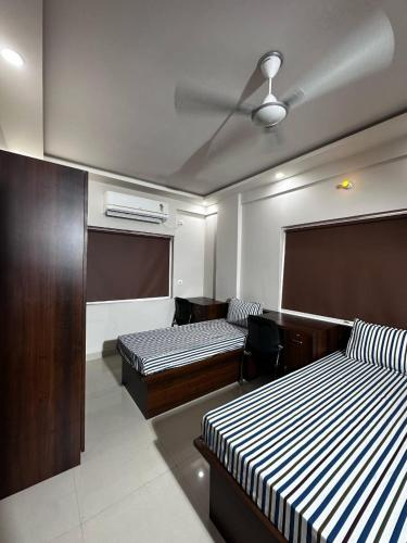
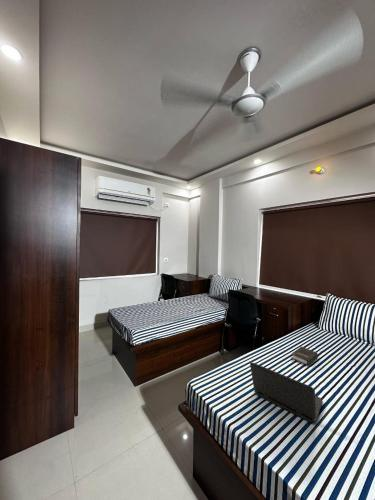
+ hardback book (304, 355)
+ laptop (286, 381)
